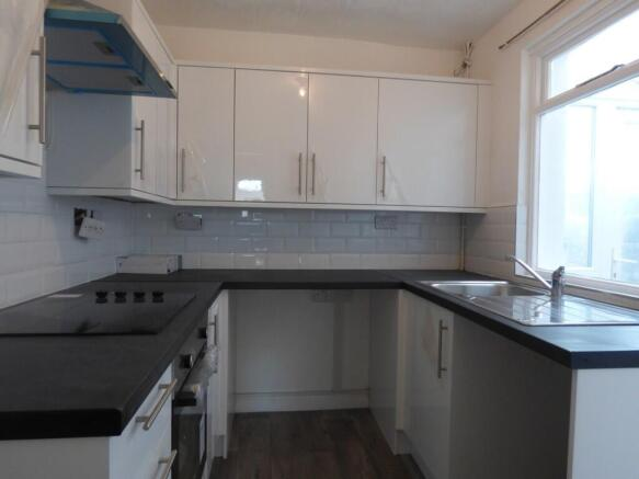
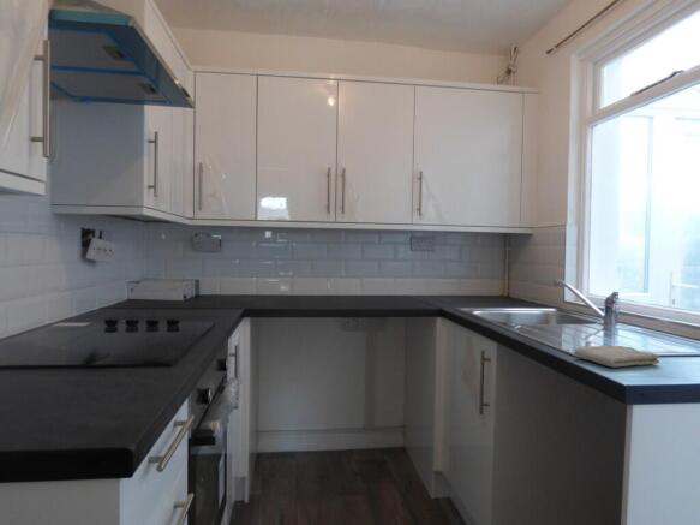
+ washcloth (616, 354)
